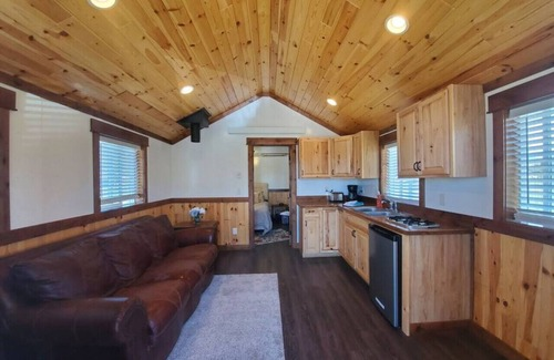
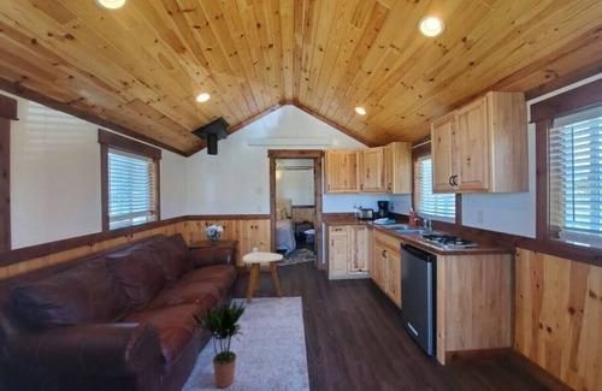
+ side table (258, 276)
+ potted plant (219, 339)
